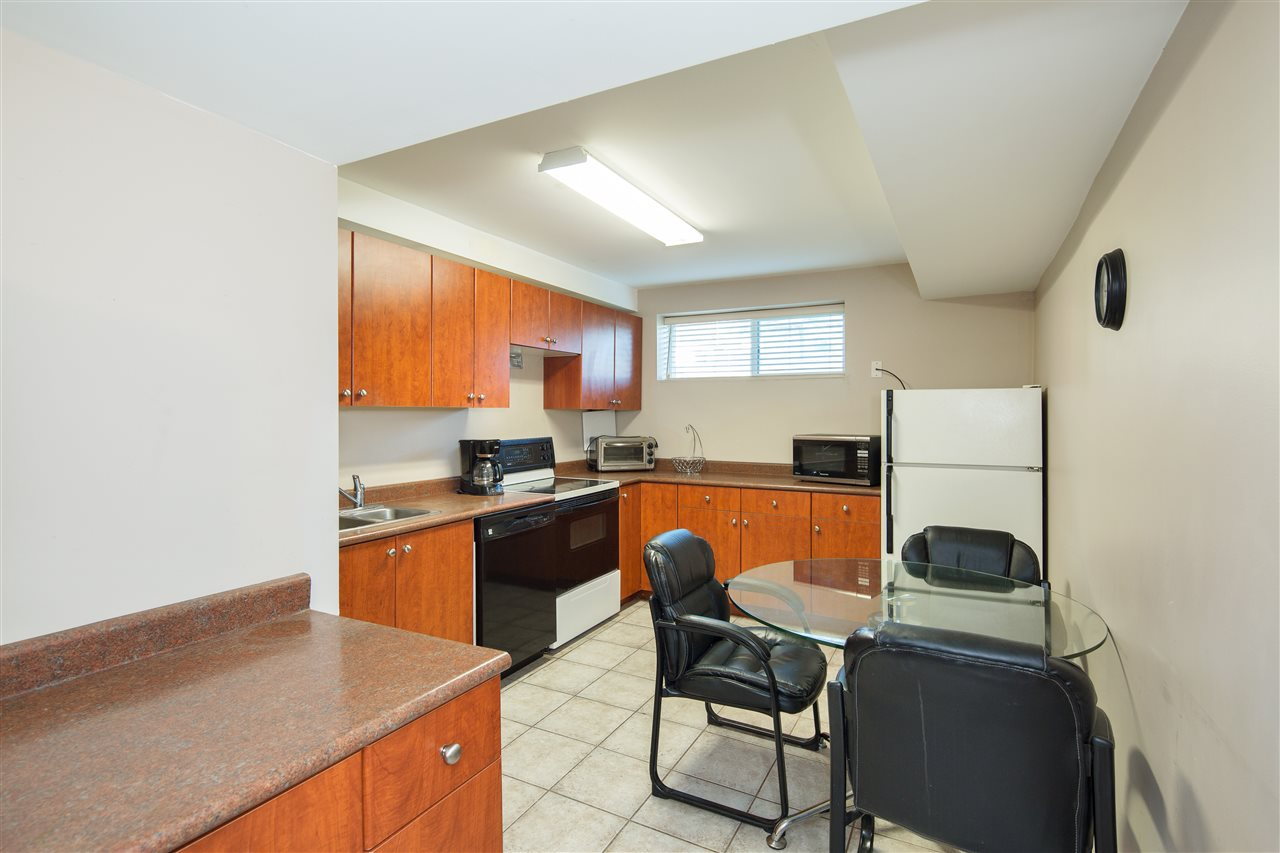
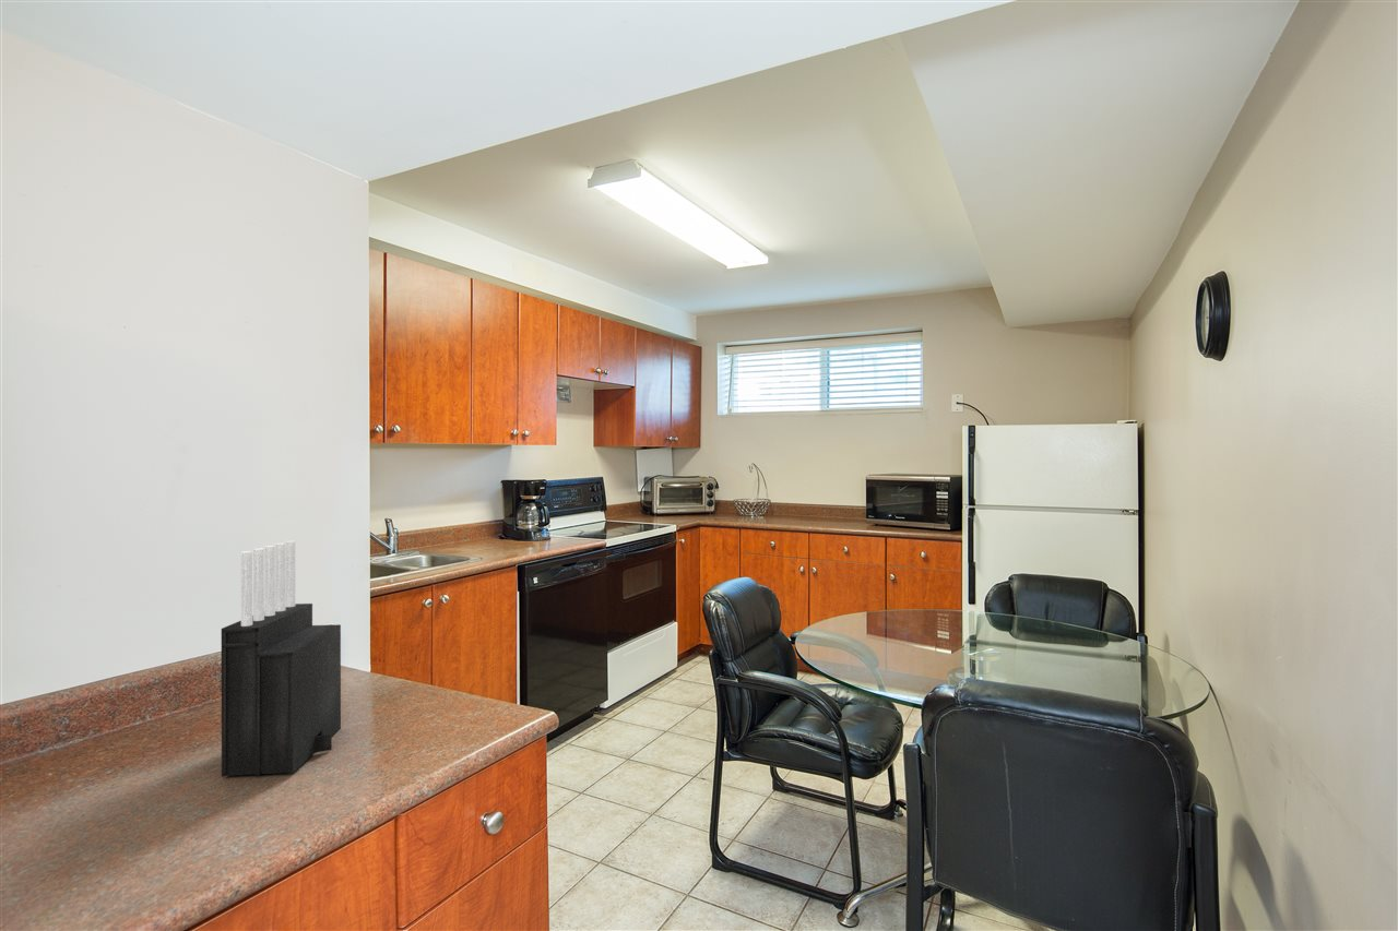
+ knife block (293, 648)
